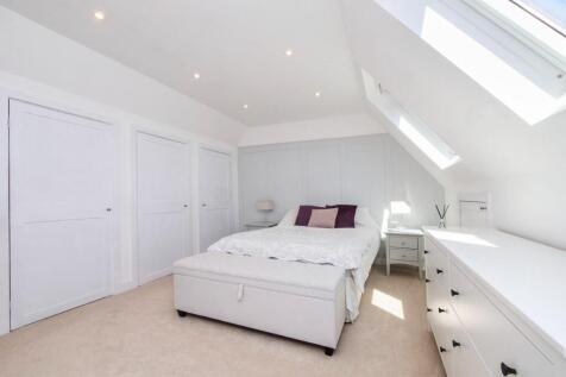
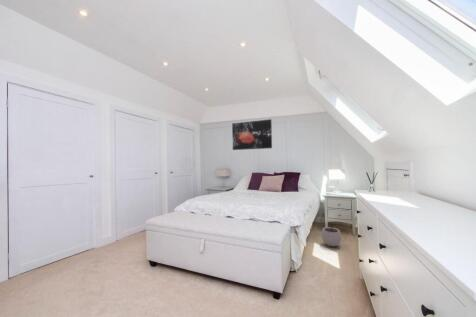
+ wall art (251, 135)
+ plant pot (331, 234)
